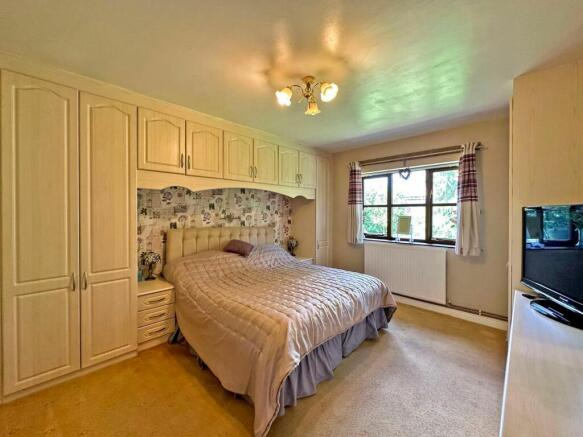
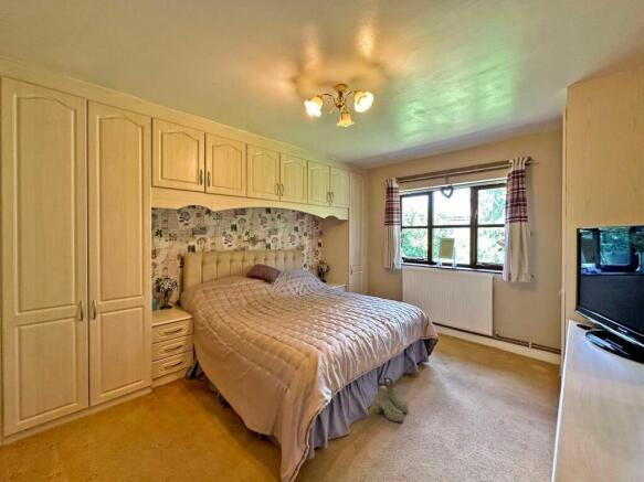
+ boots (390, 397)
